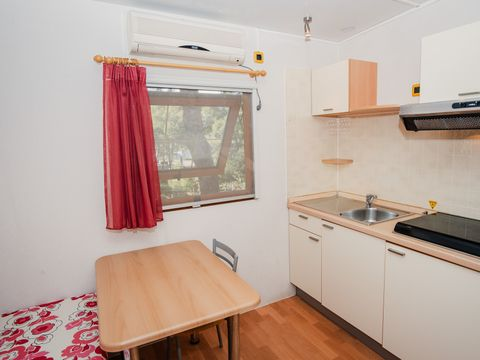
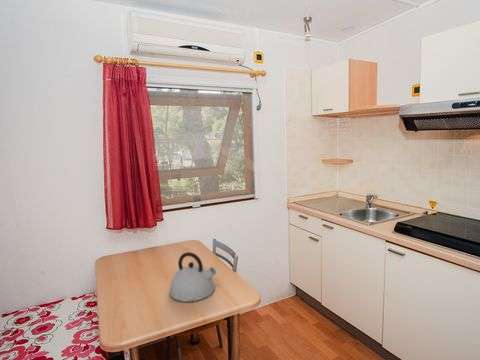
+ kettle (193, 271)
